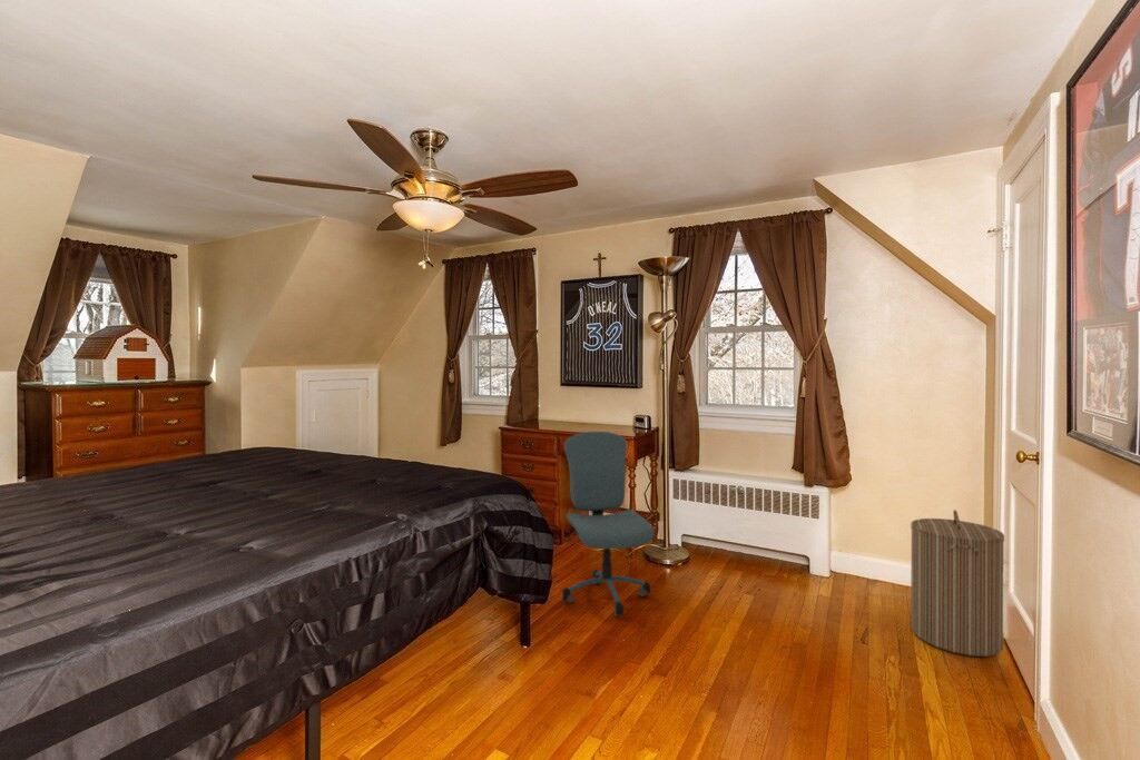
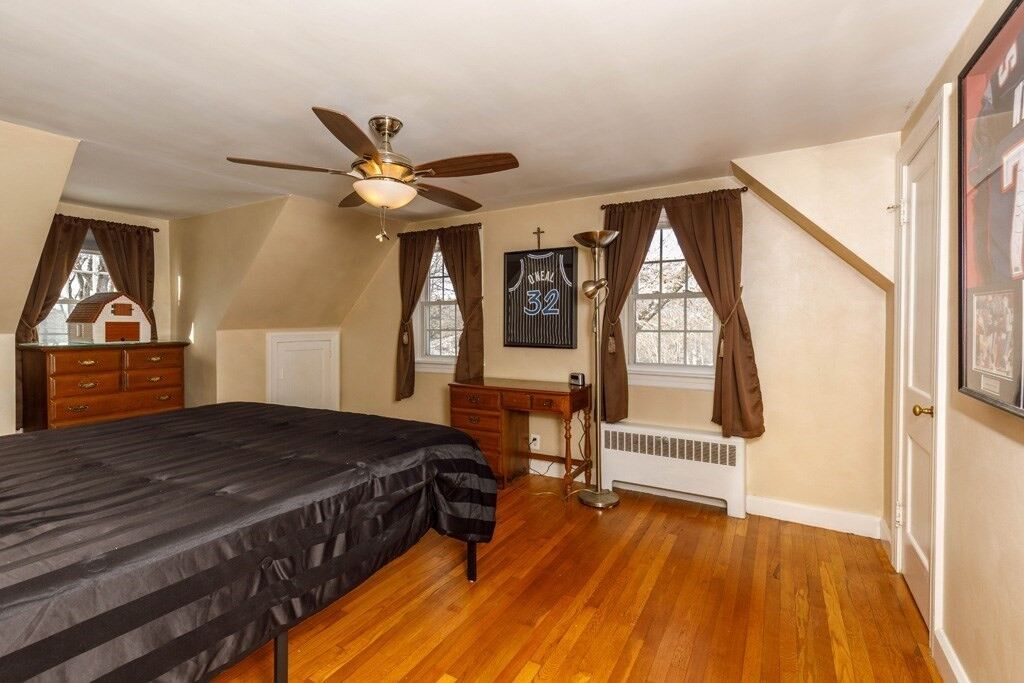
- office chair (606, 516)
- laundry hamper (955, 574)
